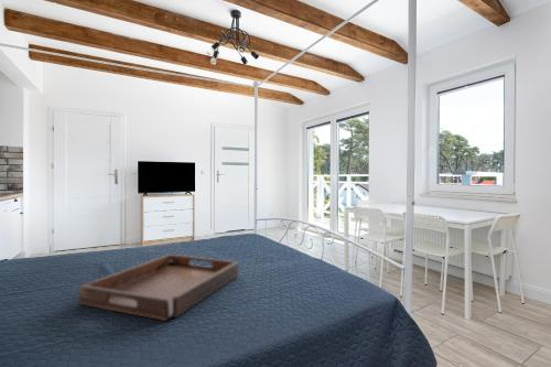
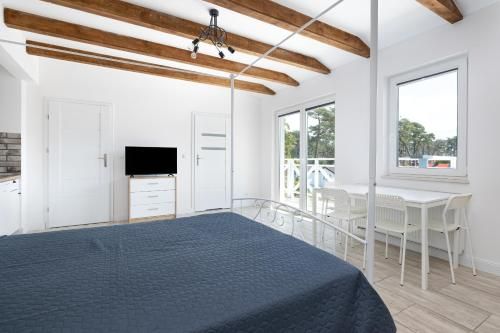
- serving tray (169, 280)
